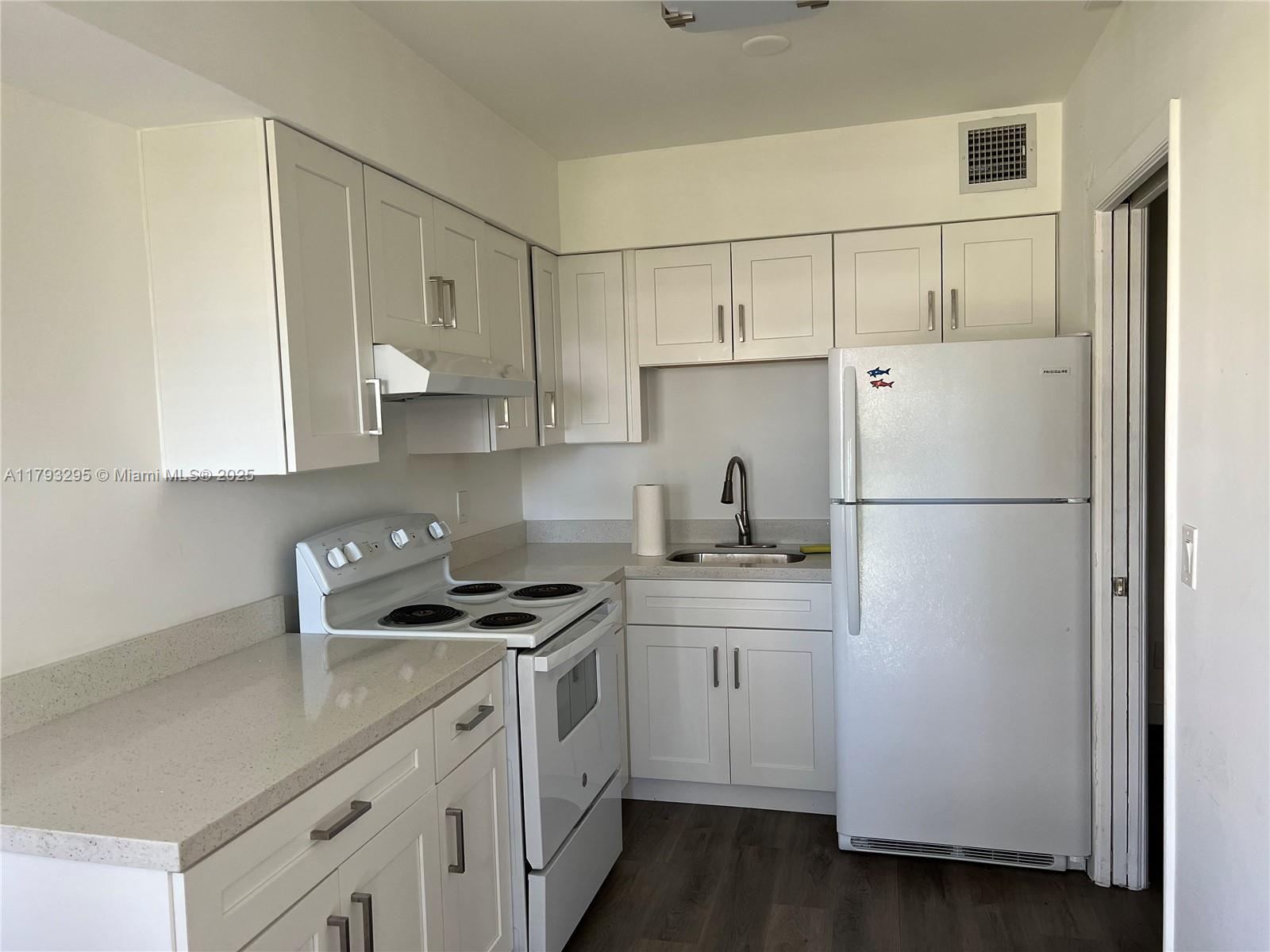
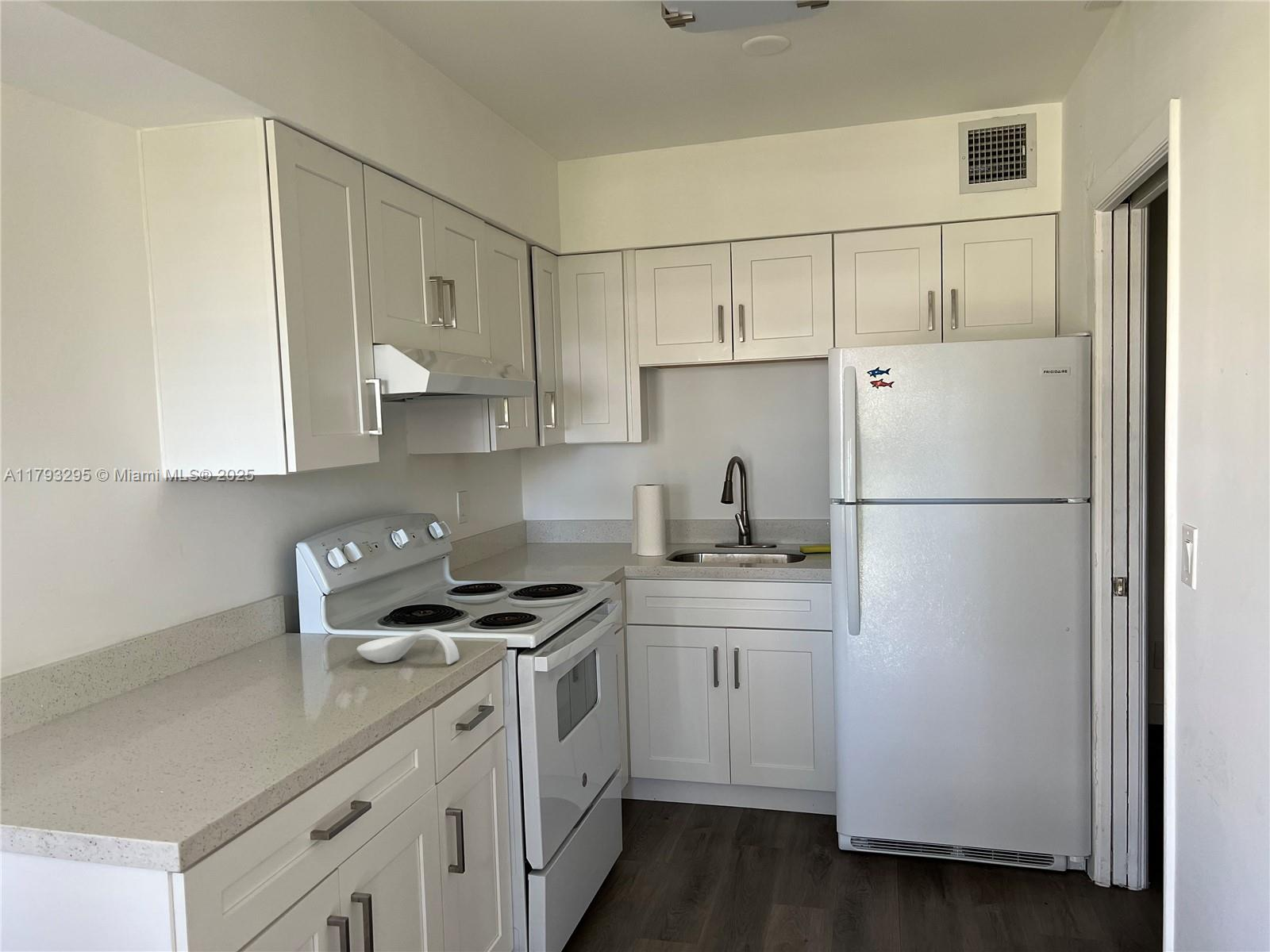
+ spoon rest (407, 645)
